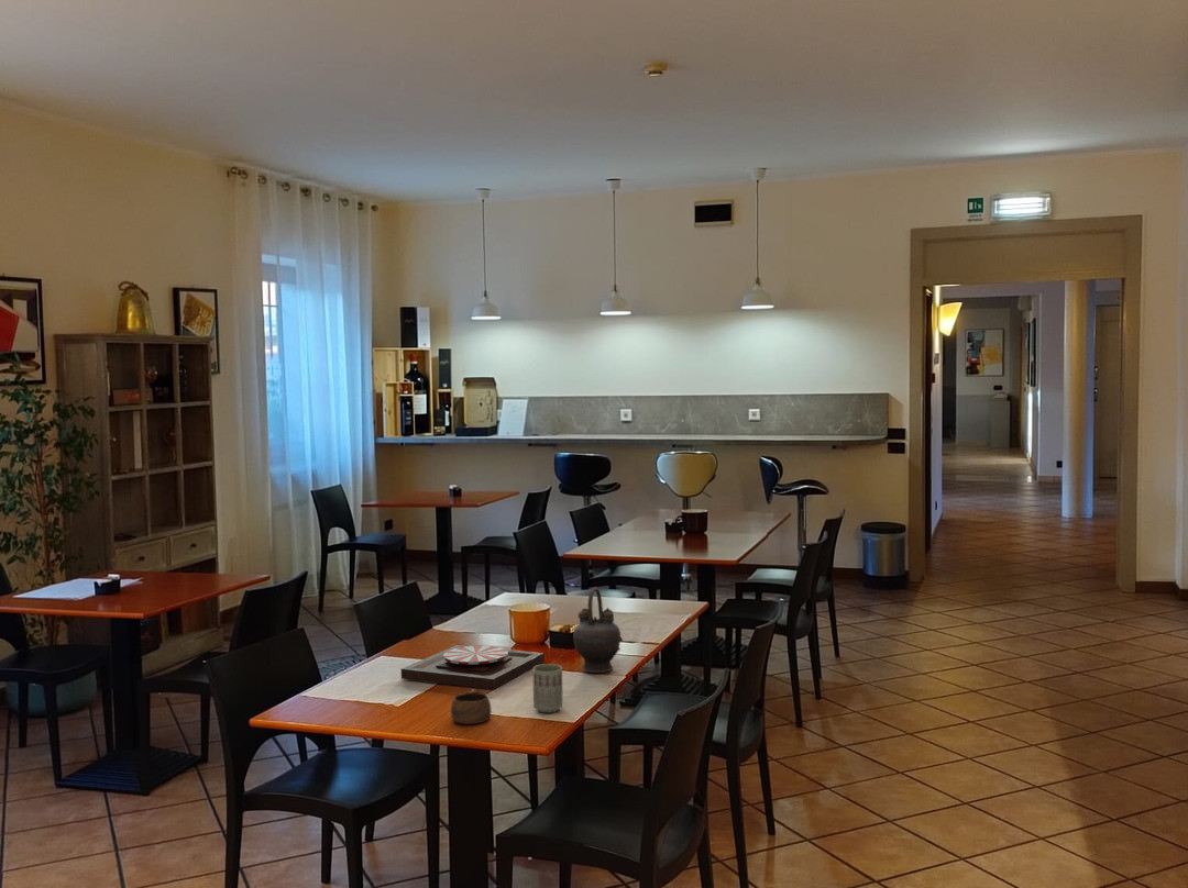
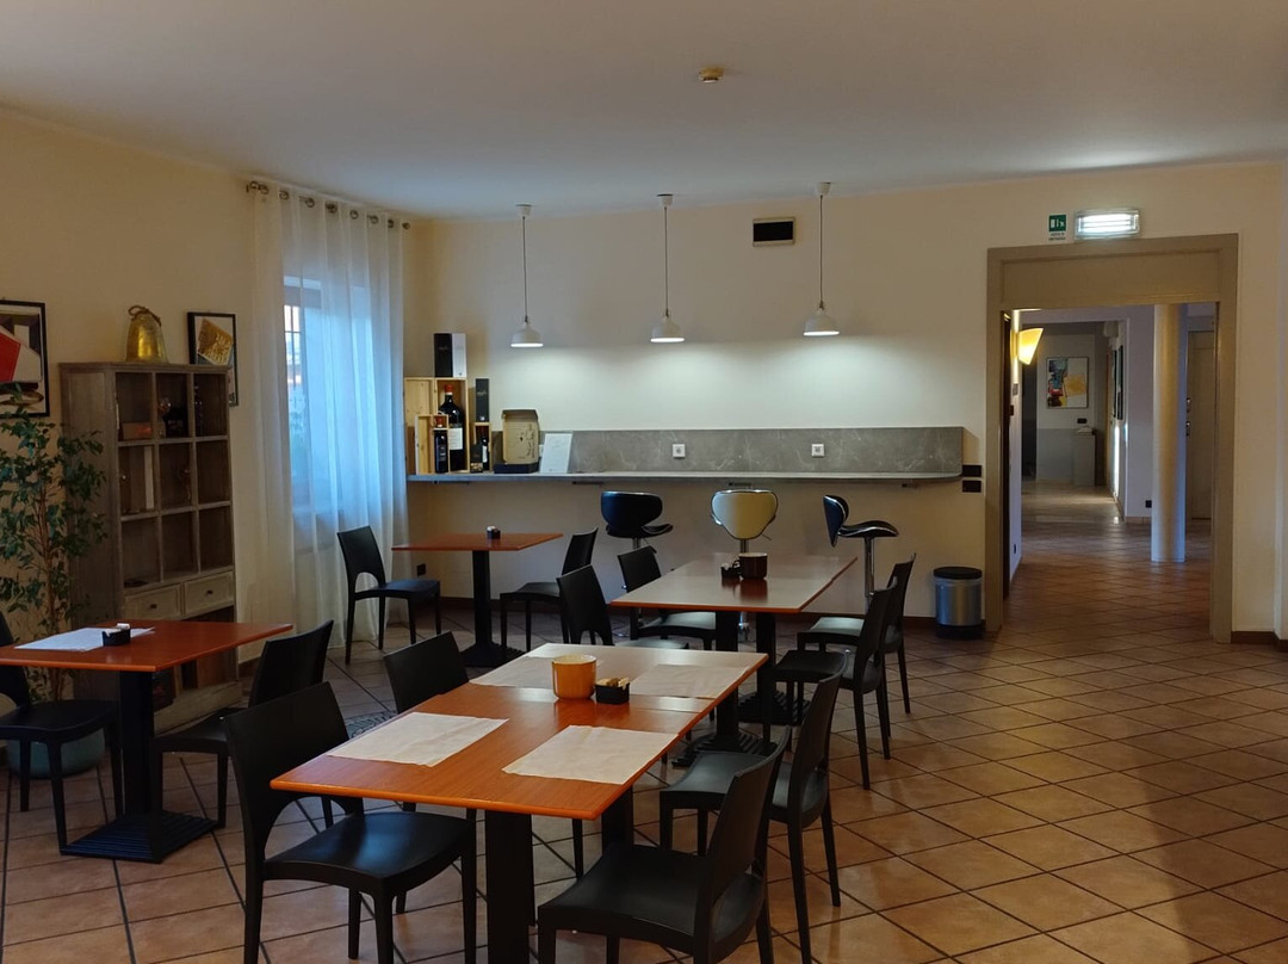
- teapot (598, 628)
- cup (548, 688)
- plate (474, 662)
- cup (473, 706)
